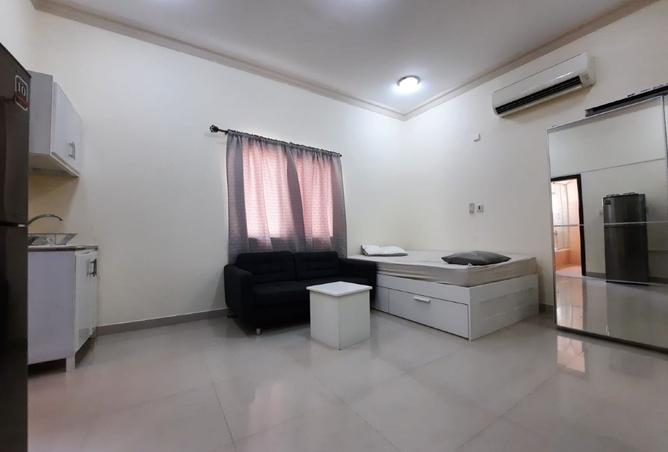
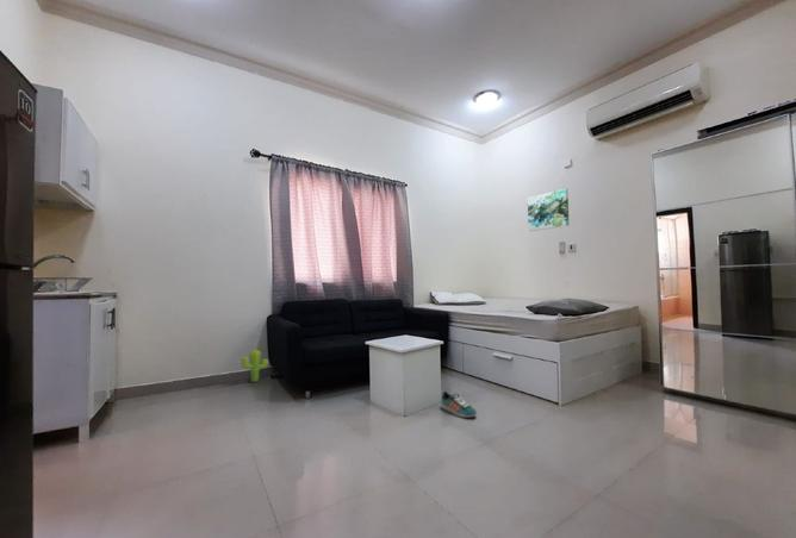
+ decorative plant (255, 364)
+ wall art (547, 211)
+ sneaker (456, 404)
